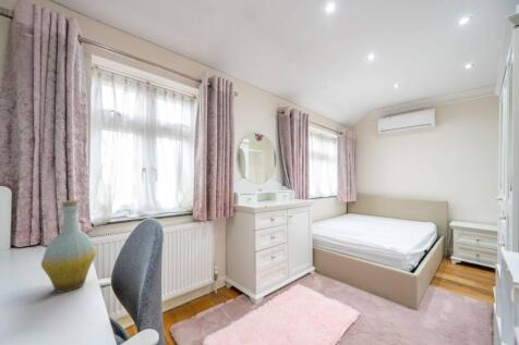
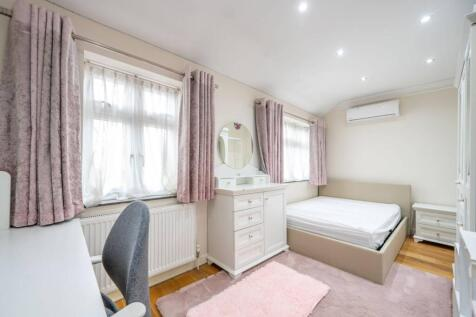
- bottle (70, 244)
